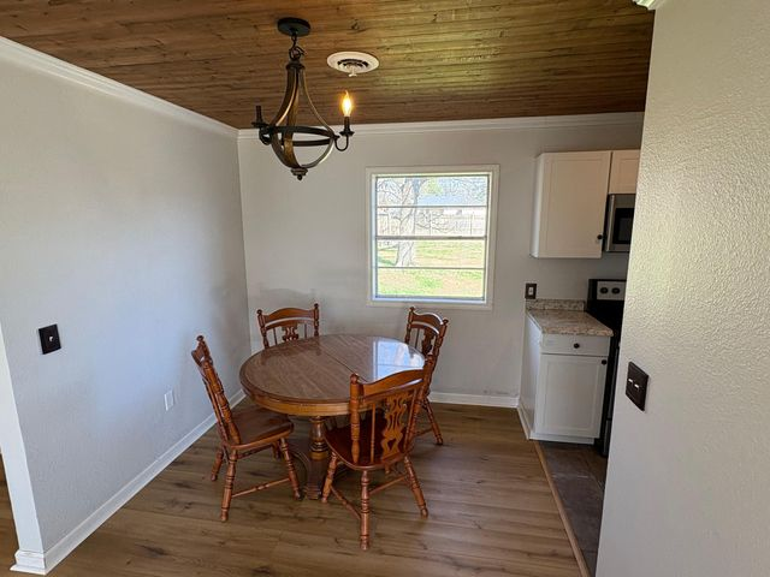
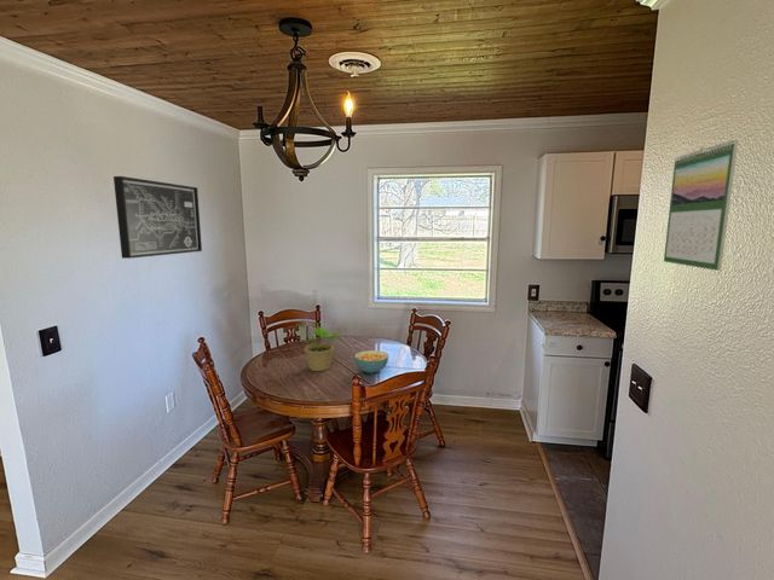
+ potted plant (317, 343)
+ calendar (695, 207)
+ wall art (163, 219)
+ cereal bowl (371, 362)
